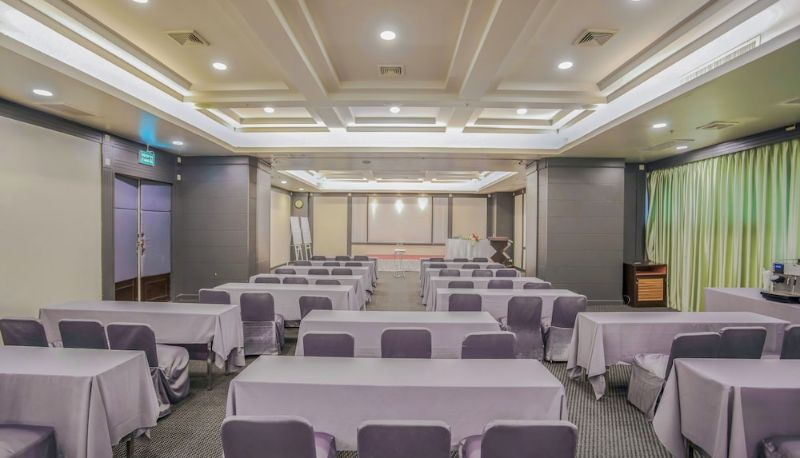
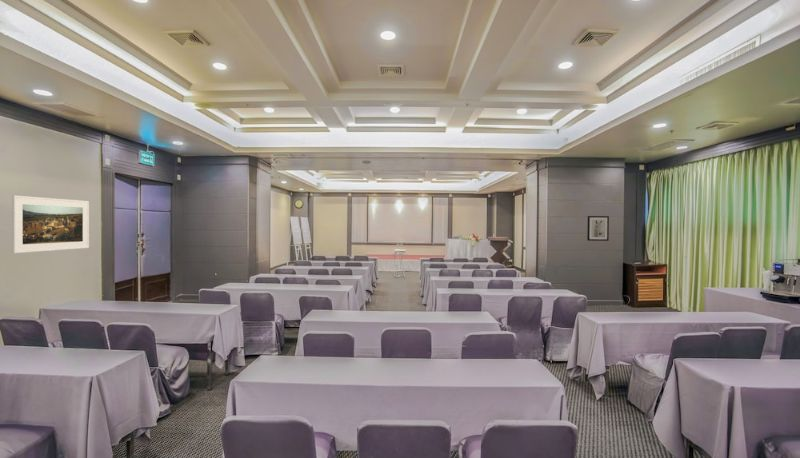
+ wall art (598, 228)
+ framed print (54, 224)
